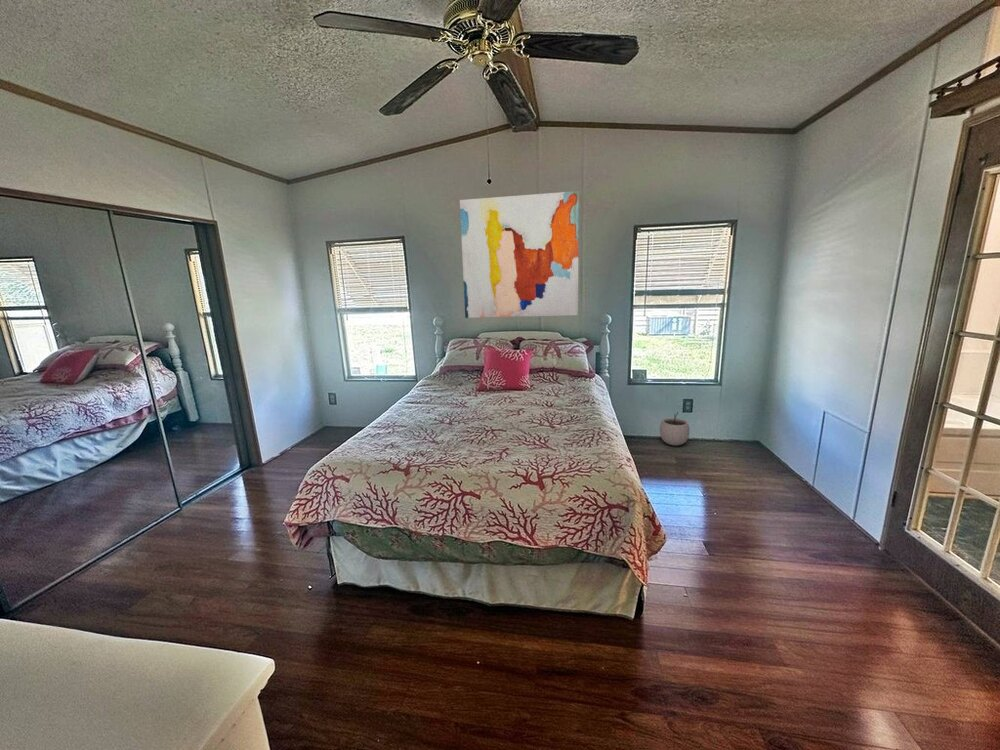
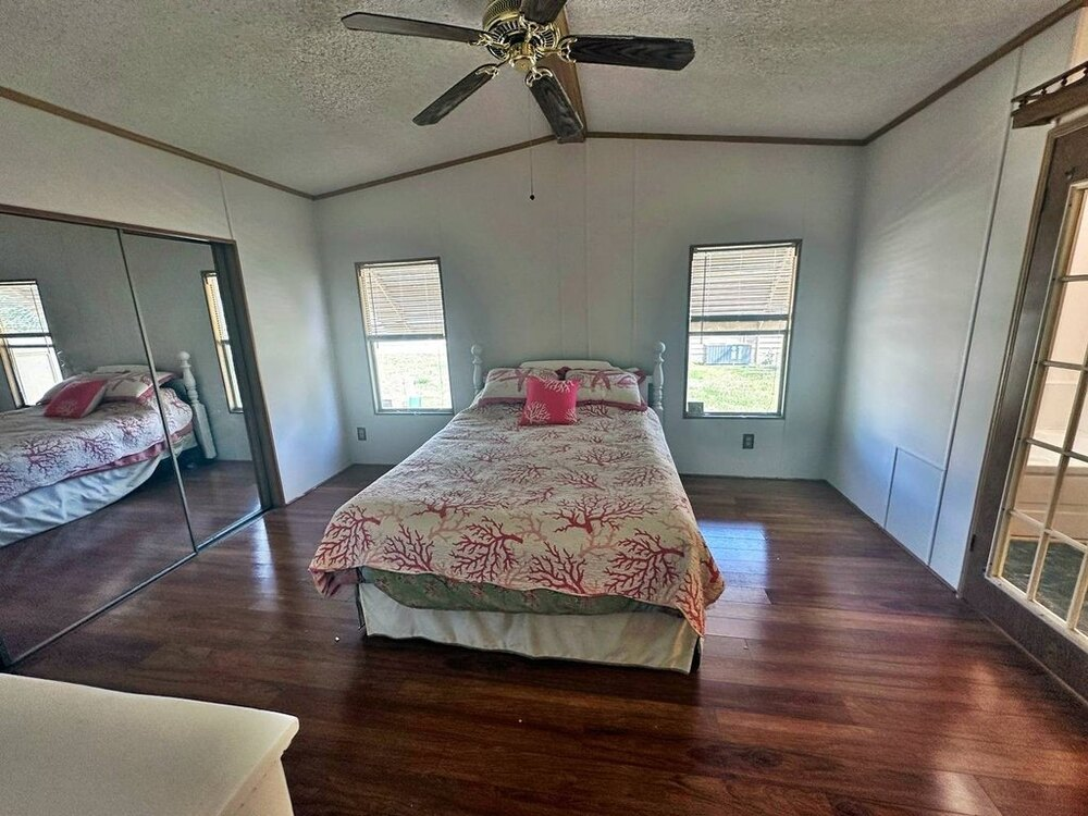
- wall art (519, 258)
- plant pot (674, 427)
